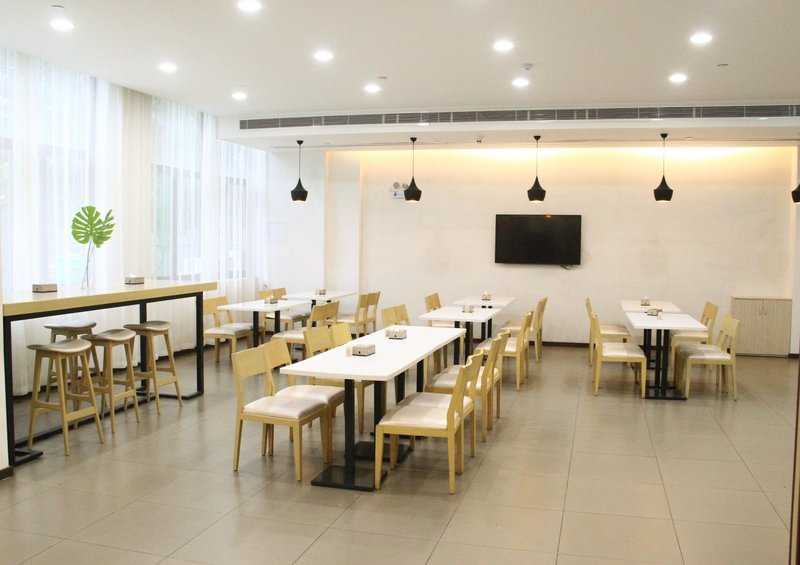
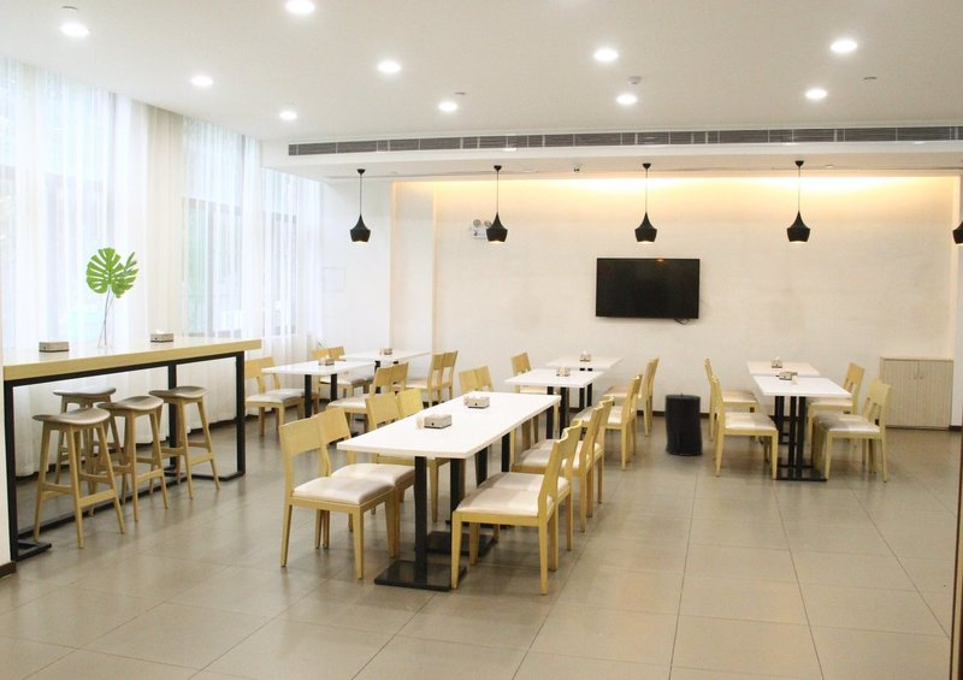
+ trash can (683, 421)
